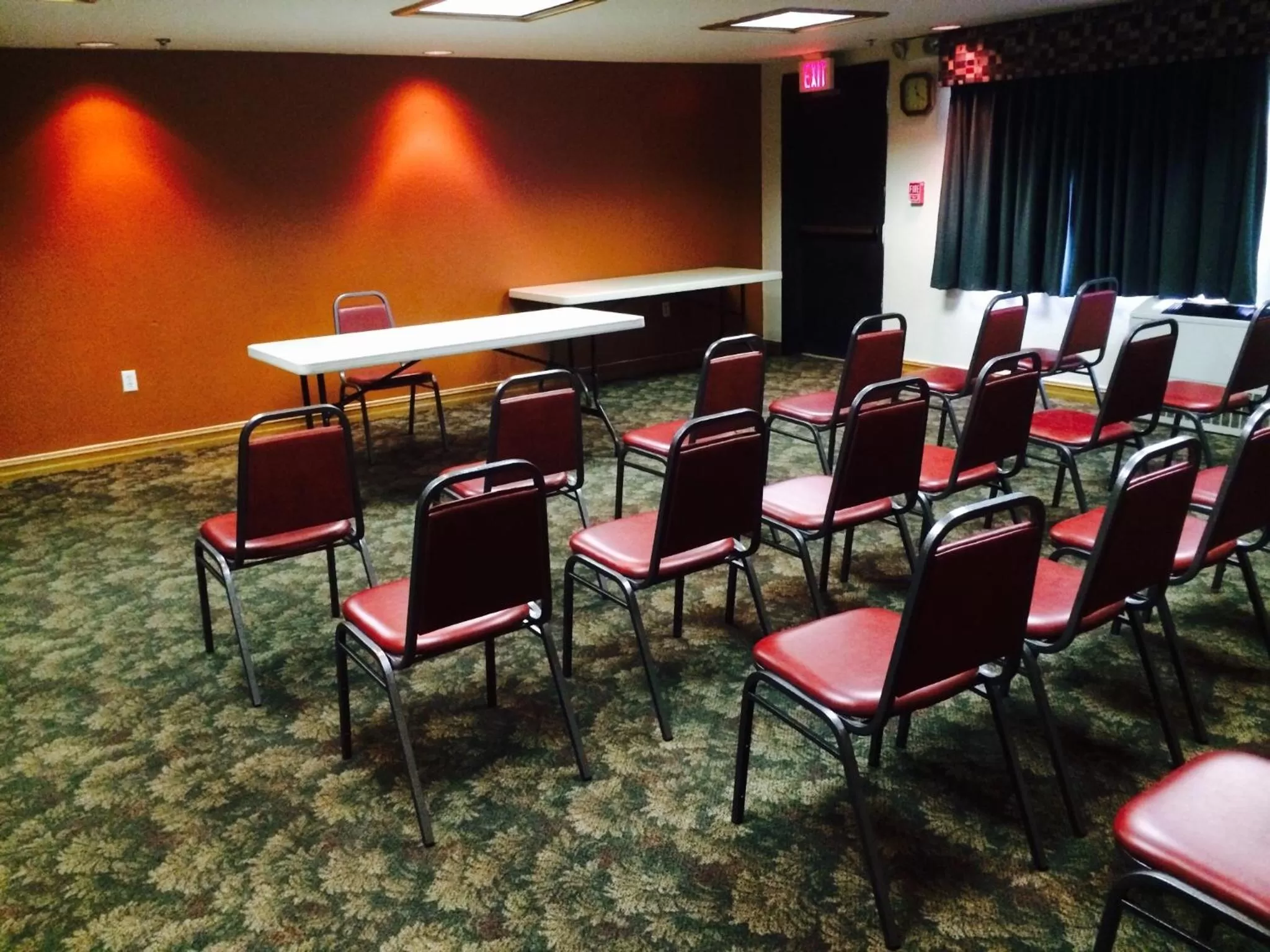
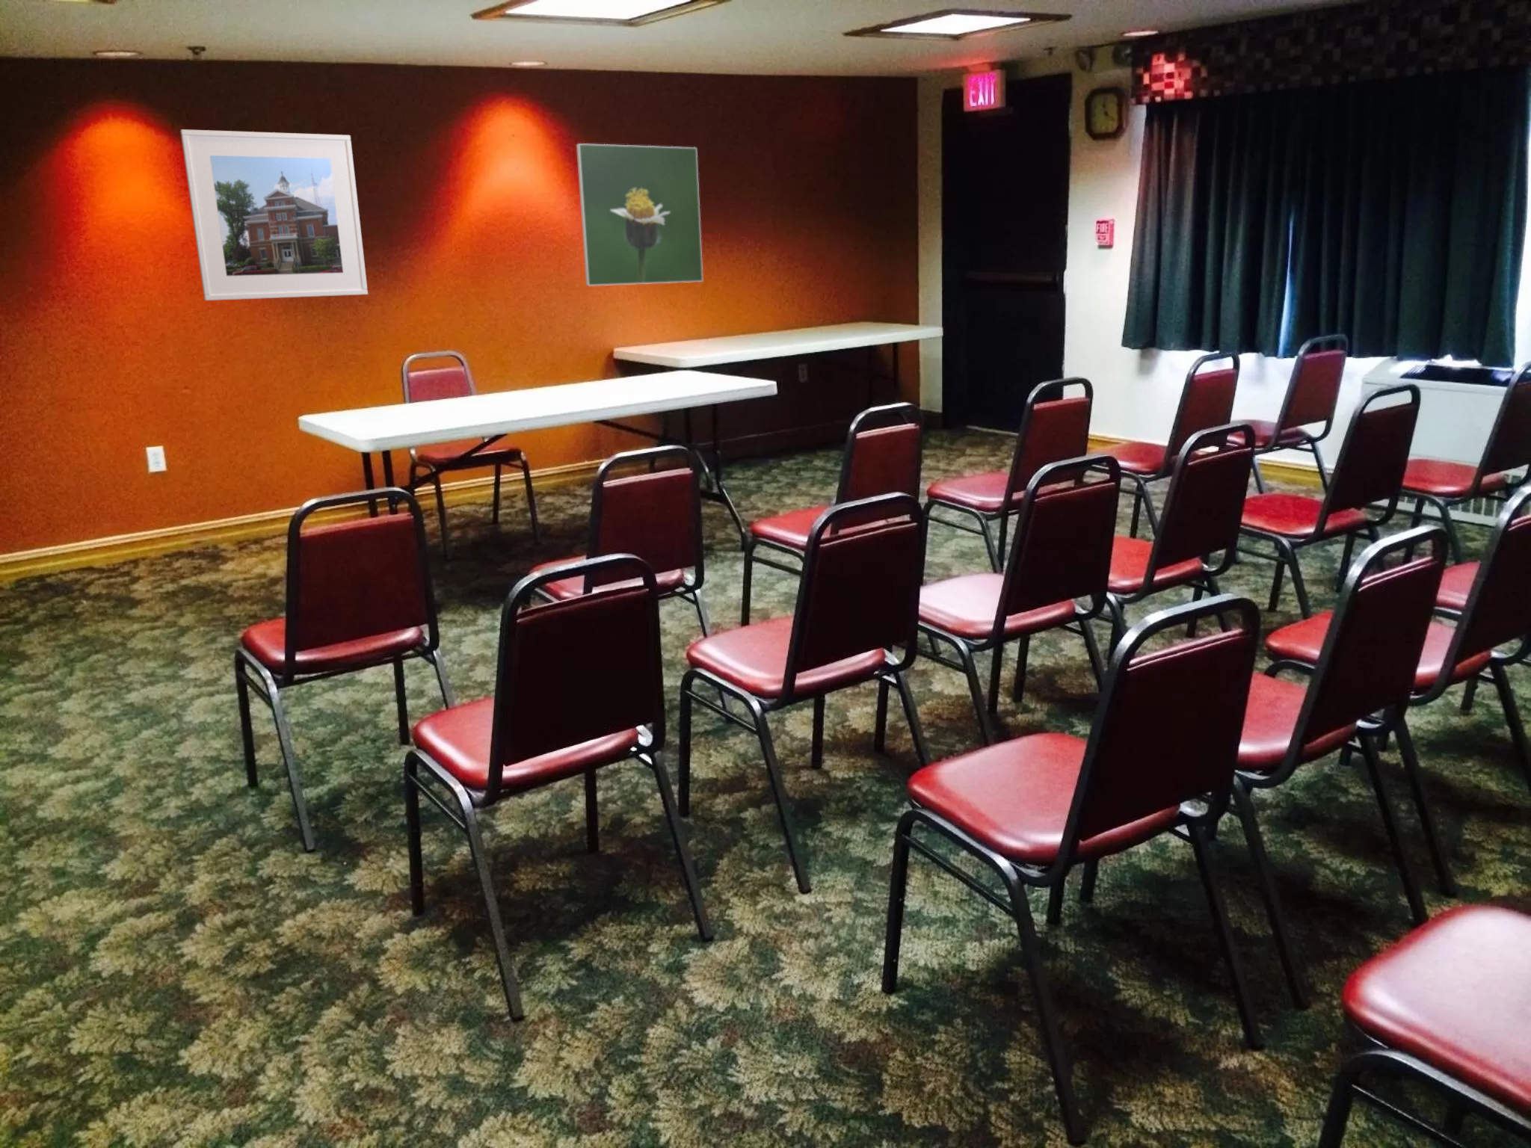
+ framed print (278, 216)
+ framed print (643, 215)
